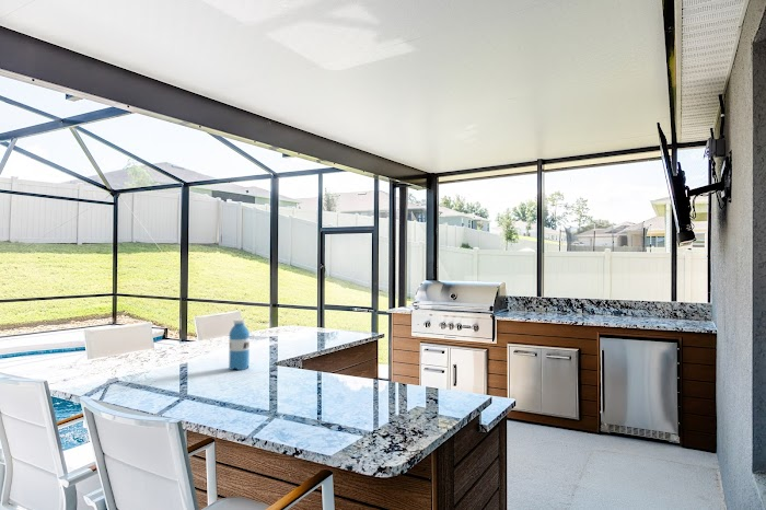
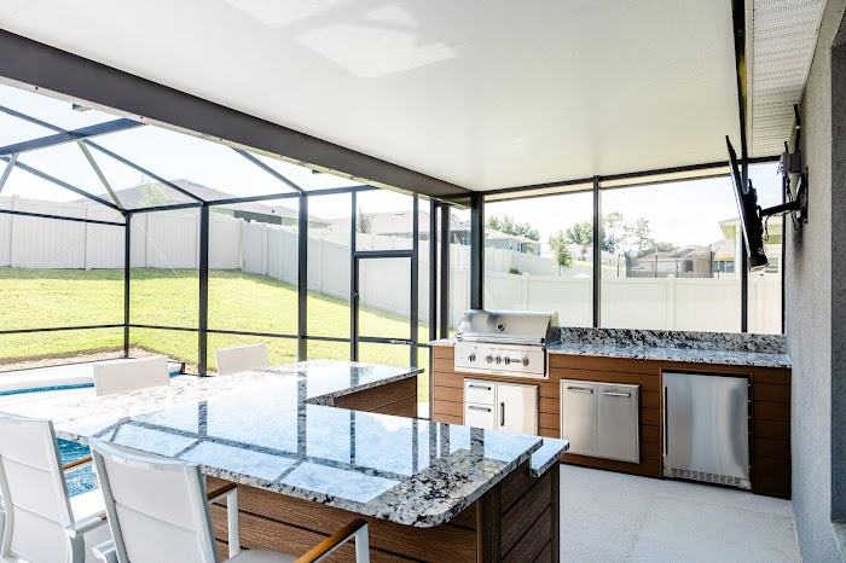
- water bottle (239, 344)
